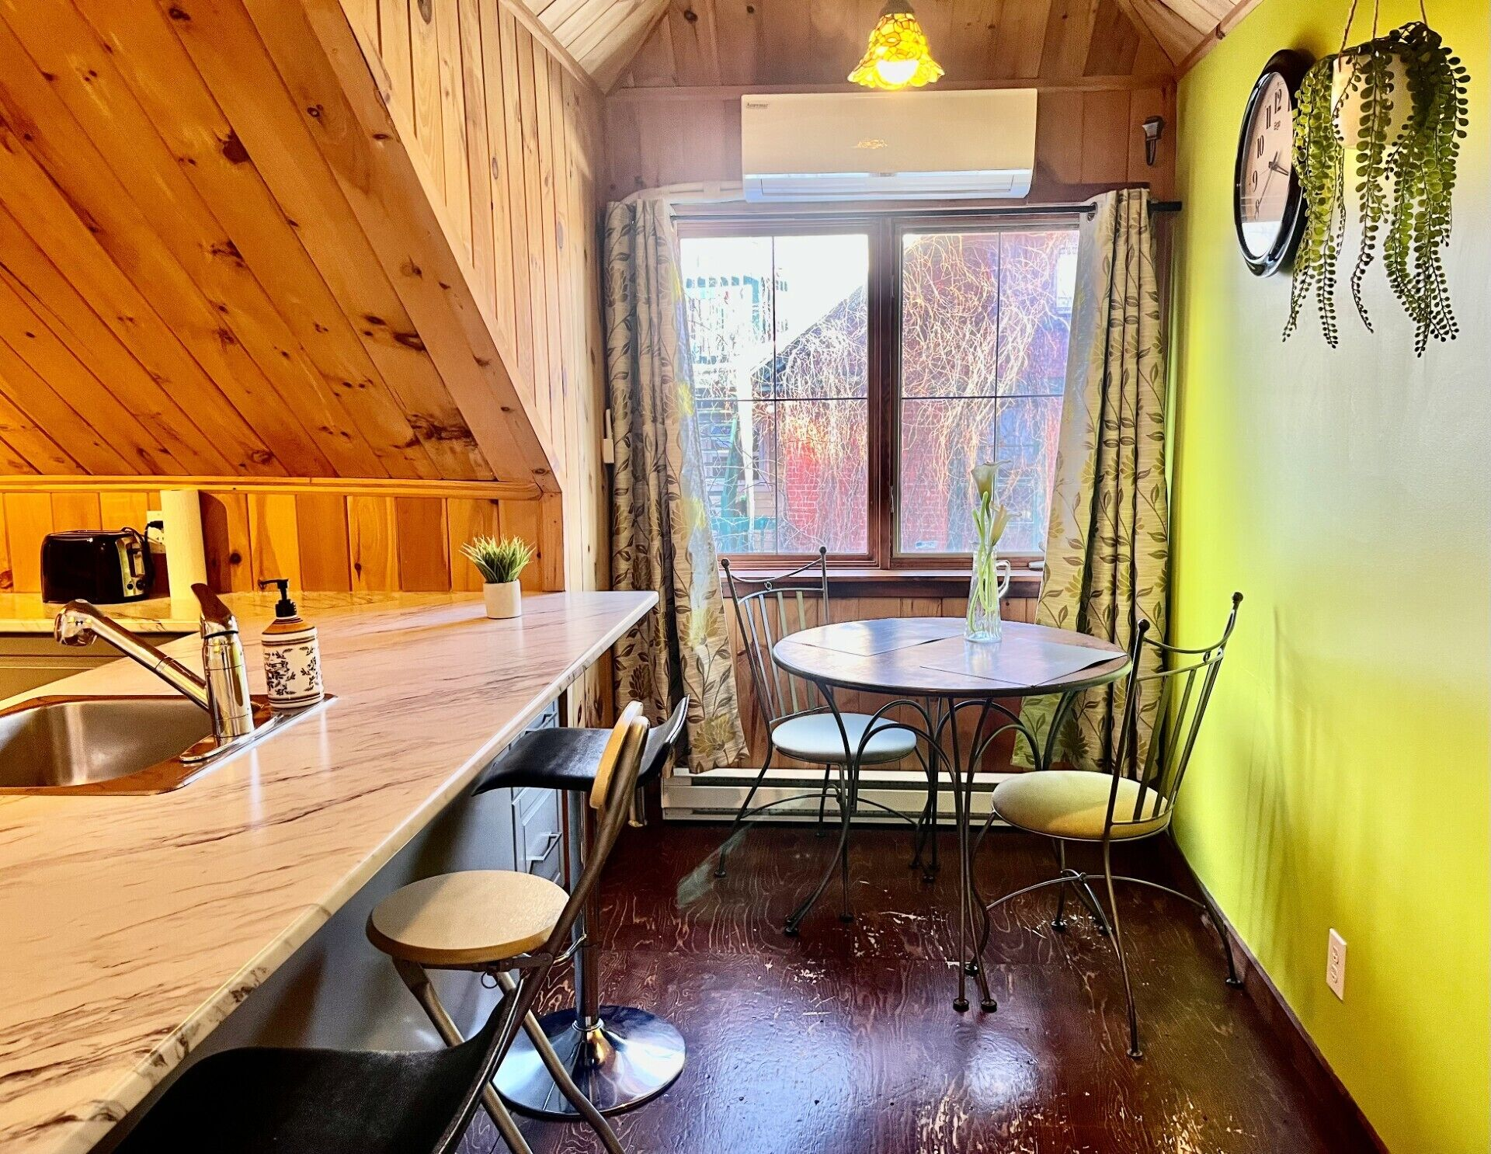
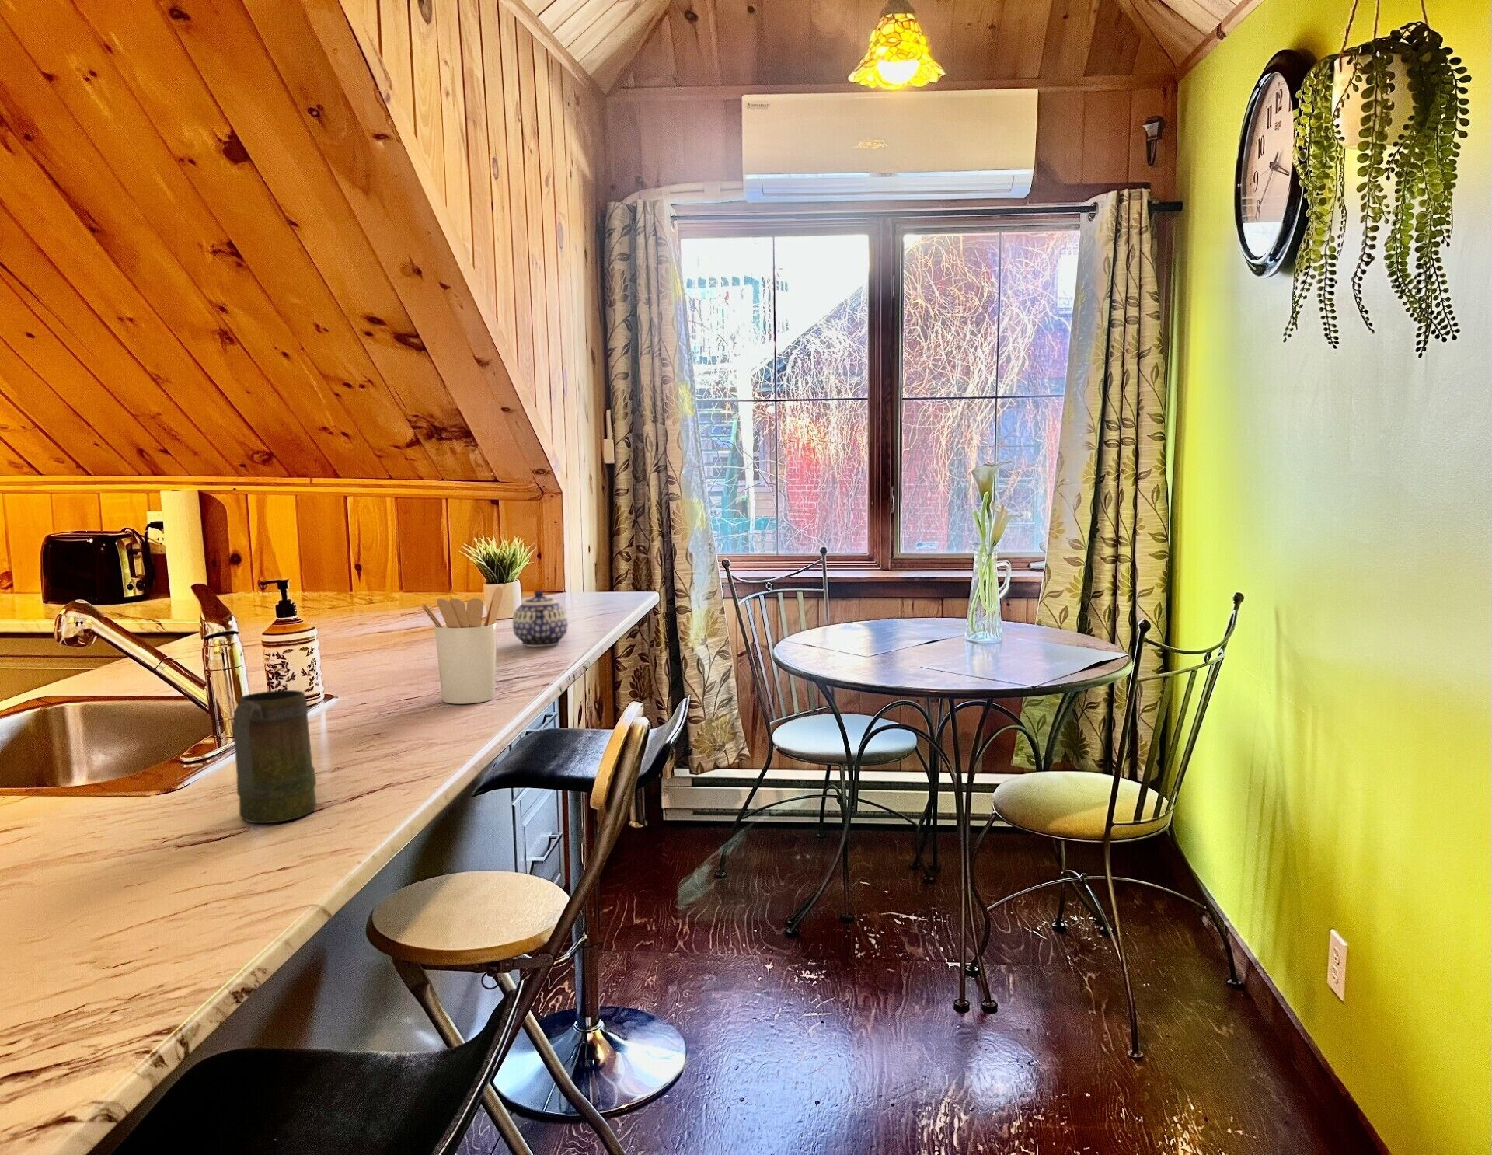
+ utensil holder (465, 645)
+ teapot (540, 617)
+ mug (266, 757)
